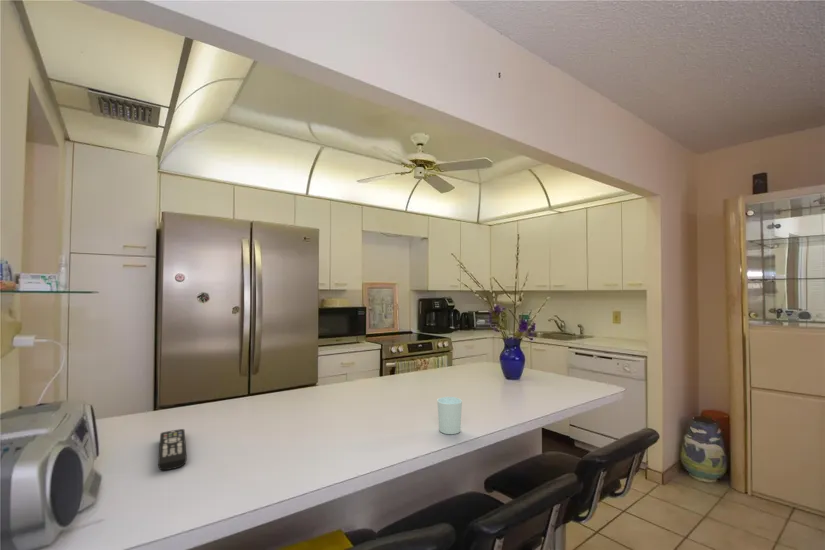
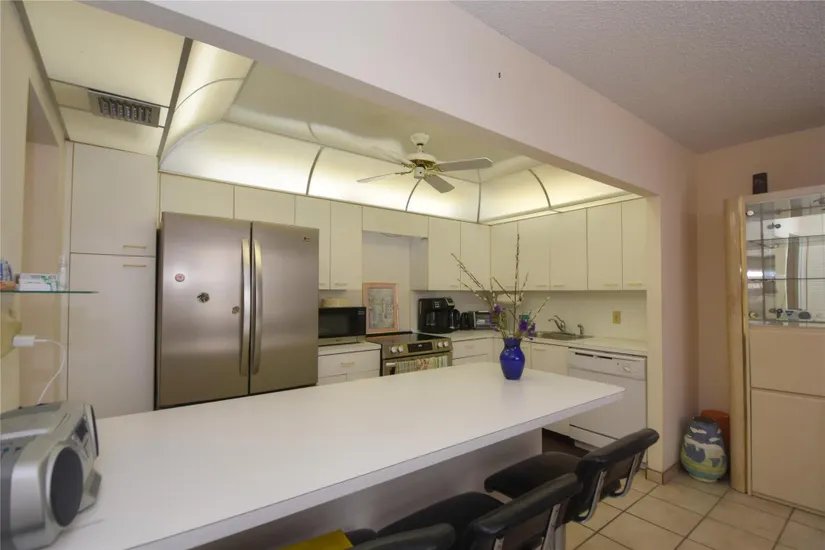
- remote control (172, 447)
- cup (449, 415)
